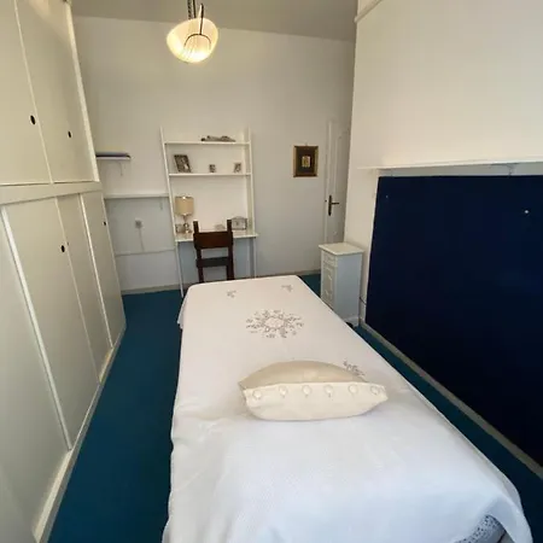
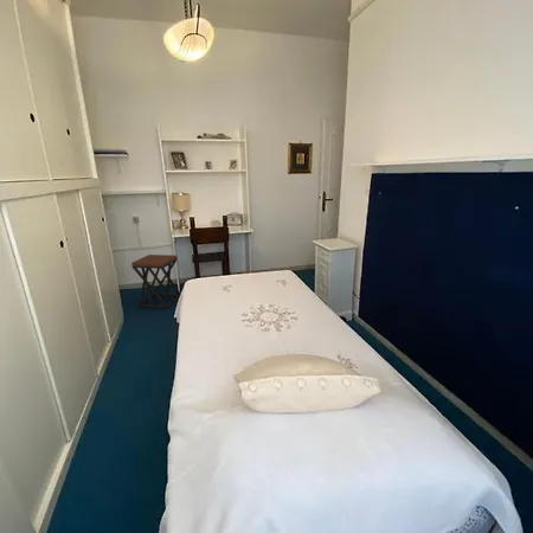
+ stool (158, 280)
